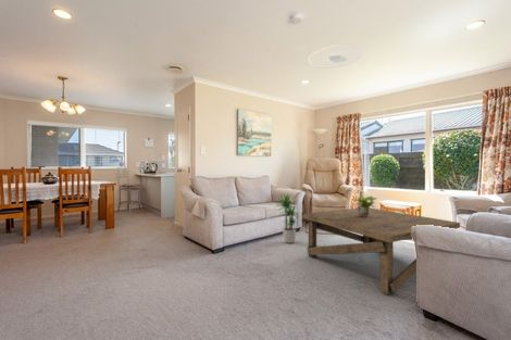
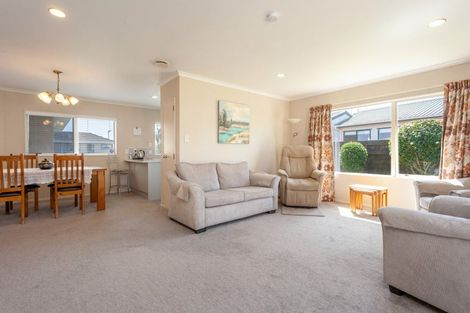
- potted plant (364, 205)
- coffee table (374, 240)
- potted plant (287, 215)
- ceiling light (334, 54)
